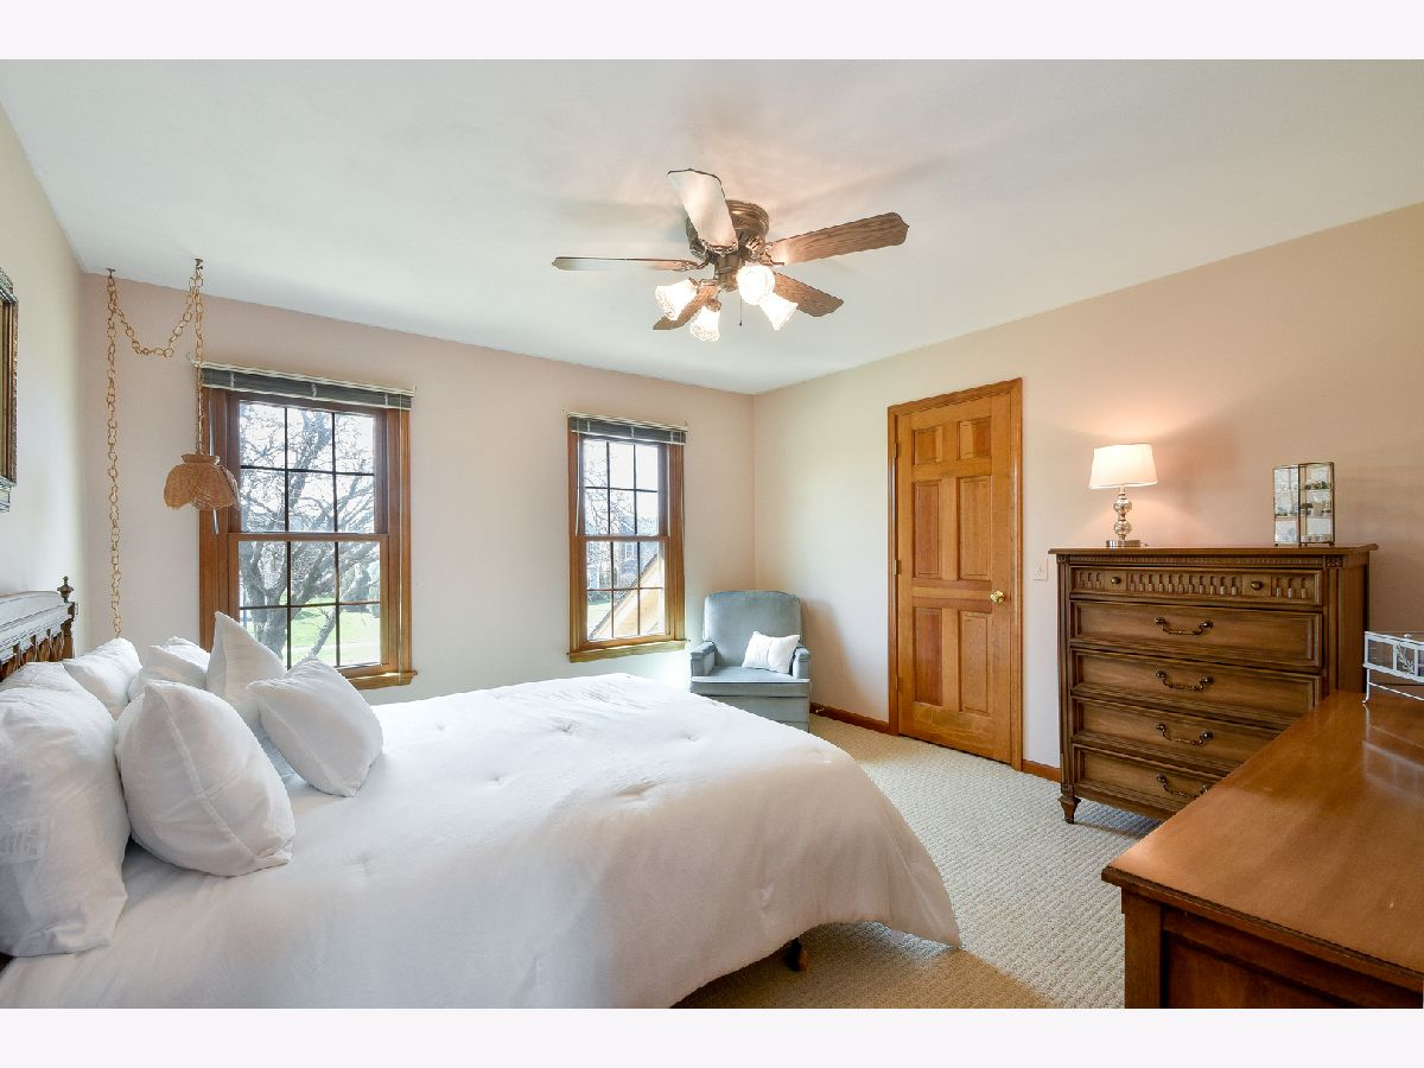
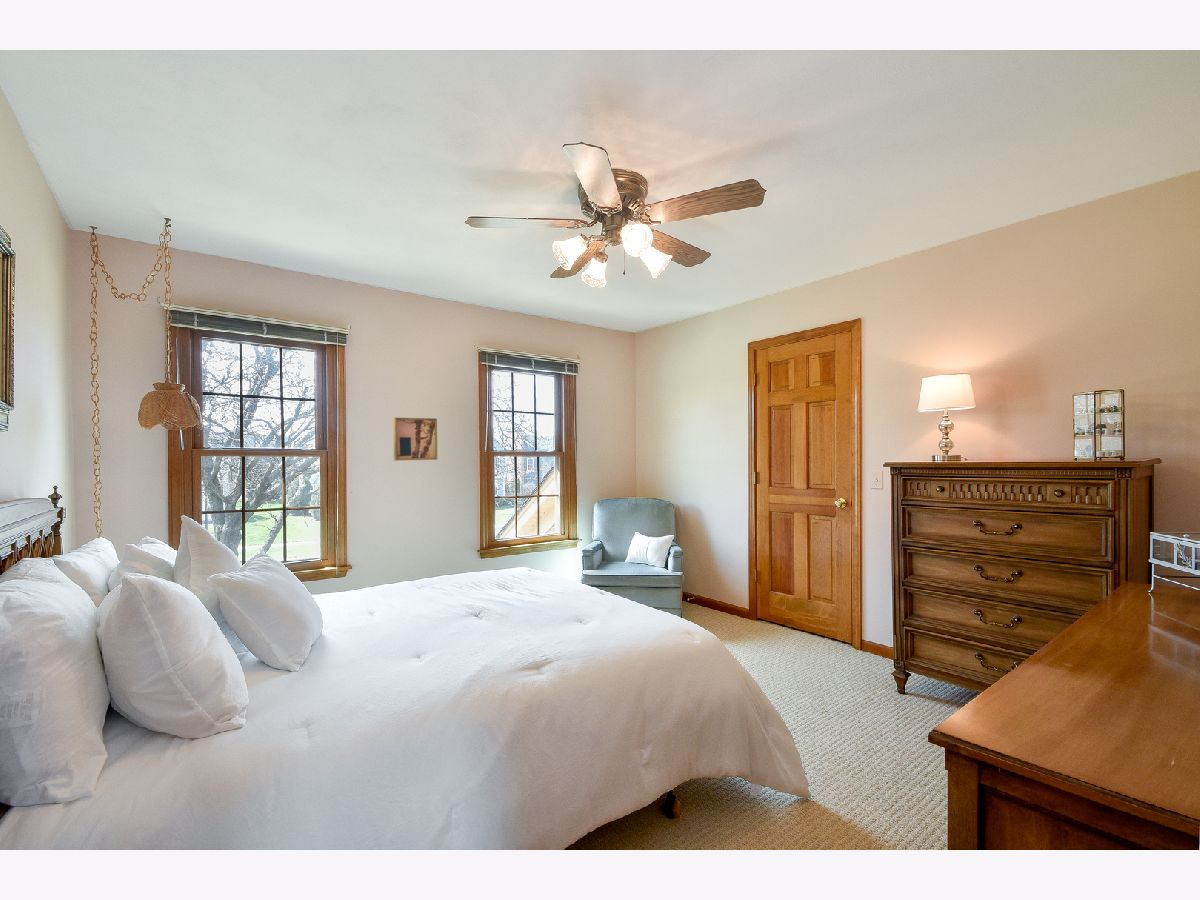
+ wall art (415, 439)
